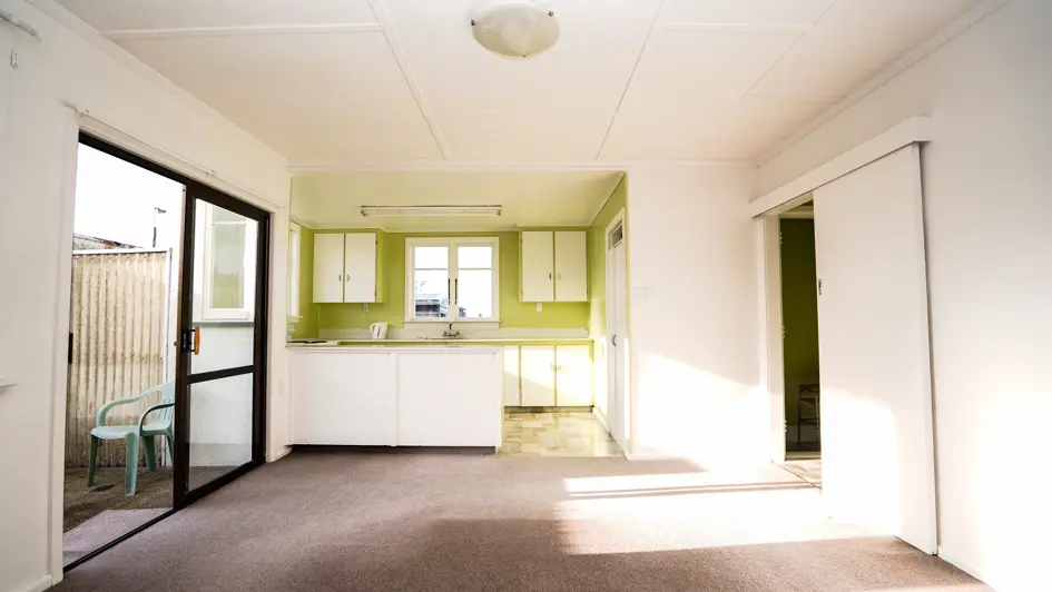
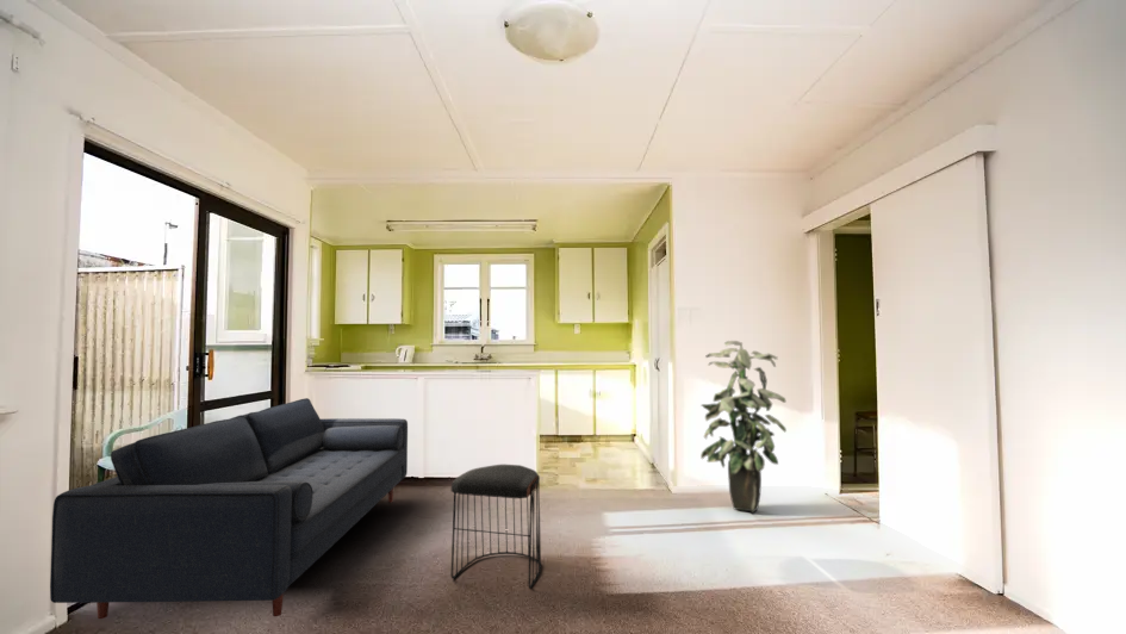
+ indoor plant (739, 423)
+ sofa (286, 479)
+ stool (505, 520)
